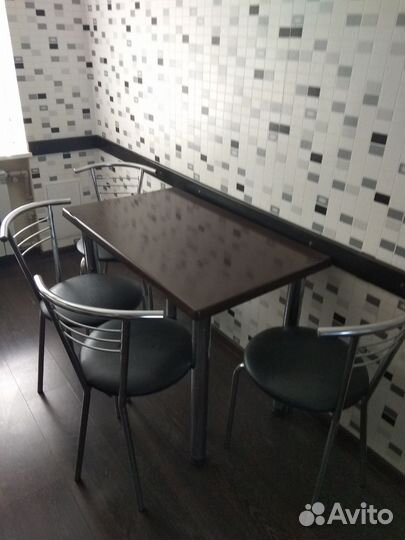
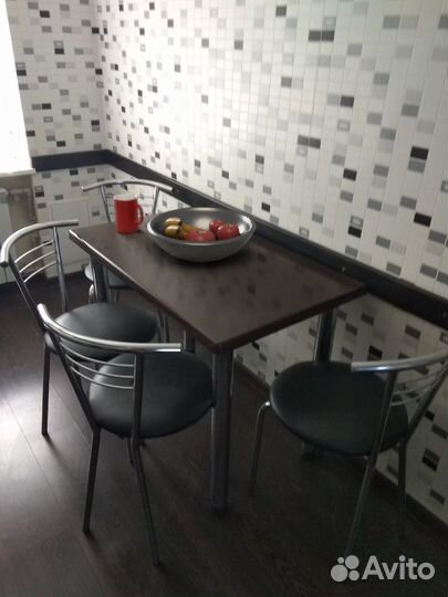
+ fruit bowl (201, 233)
+ cup (128, 214)
